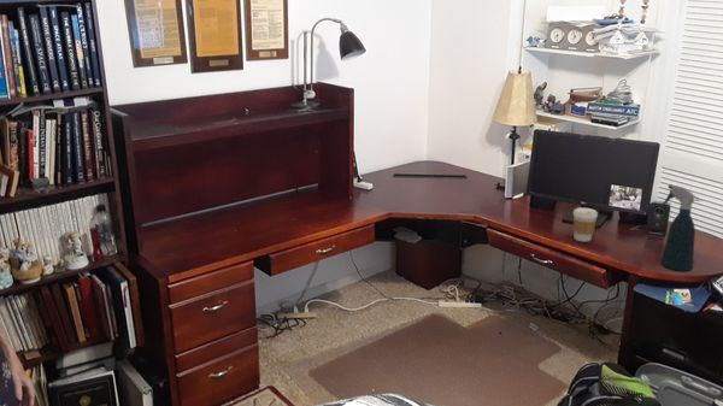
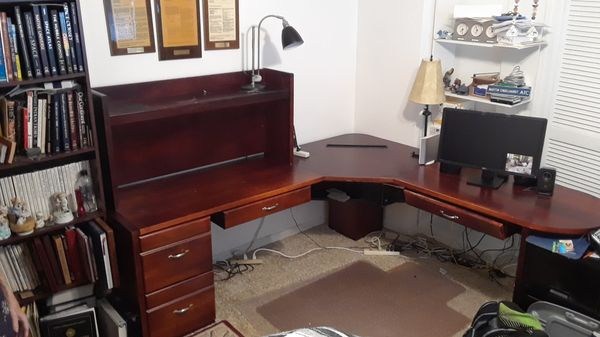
- coffee cup (583, 224)
- spray bottle (680, 226)
